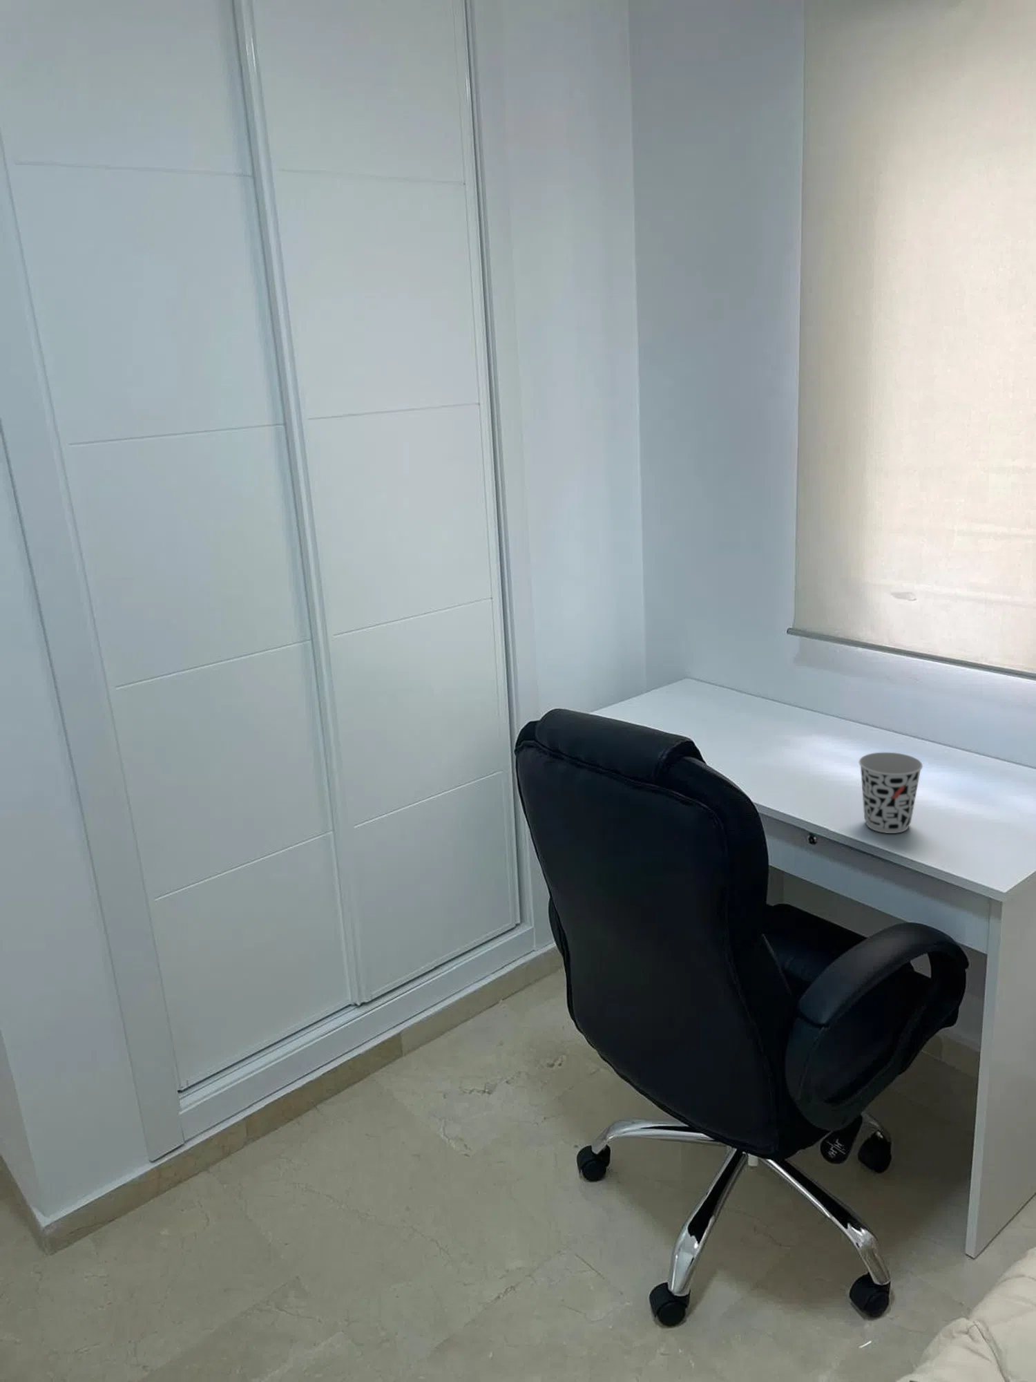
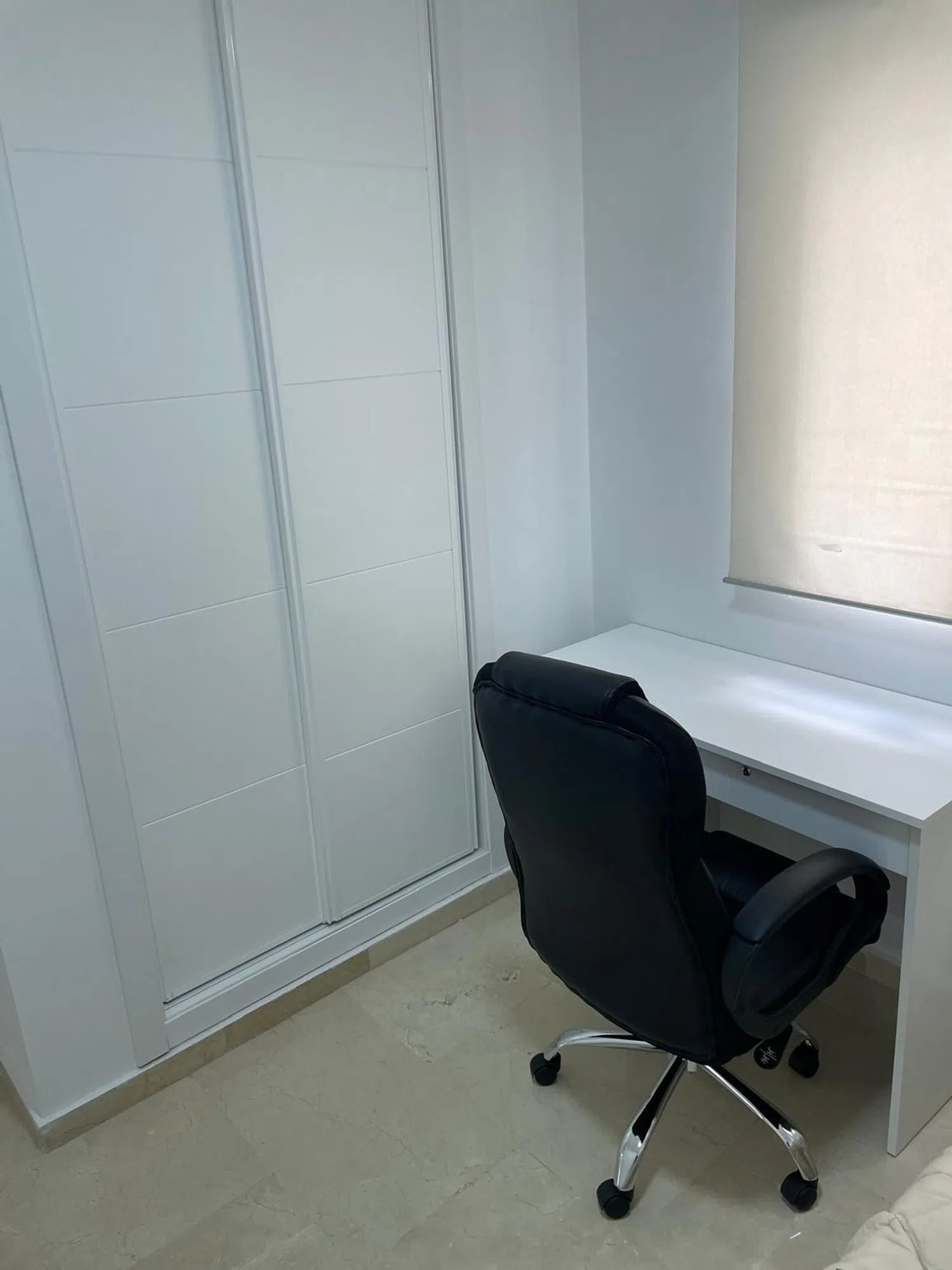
- cup (888, 794)
